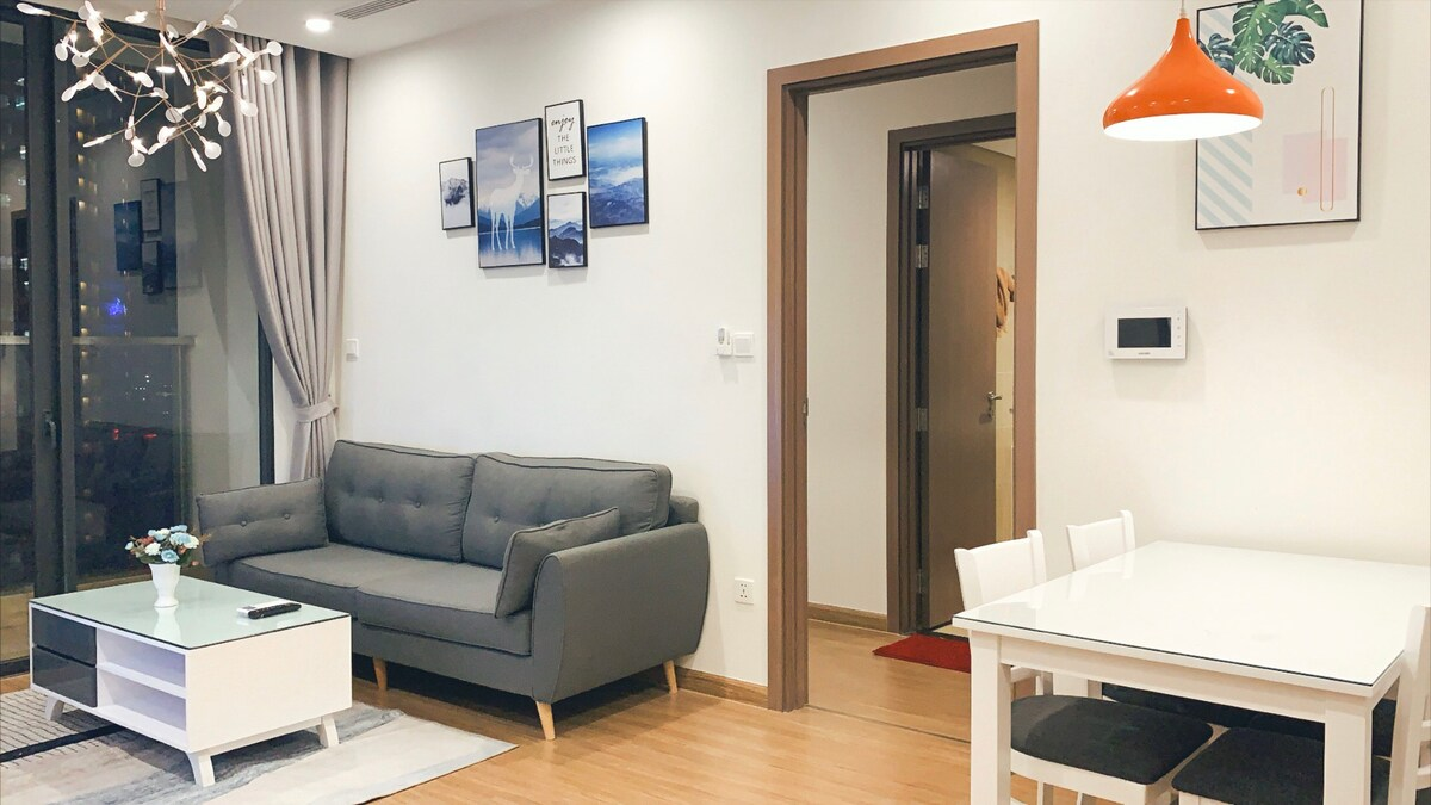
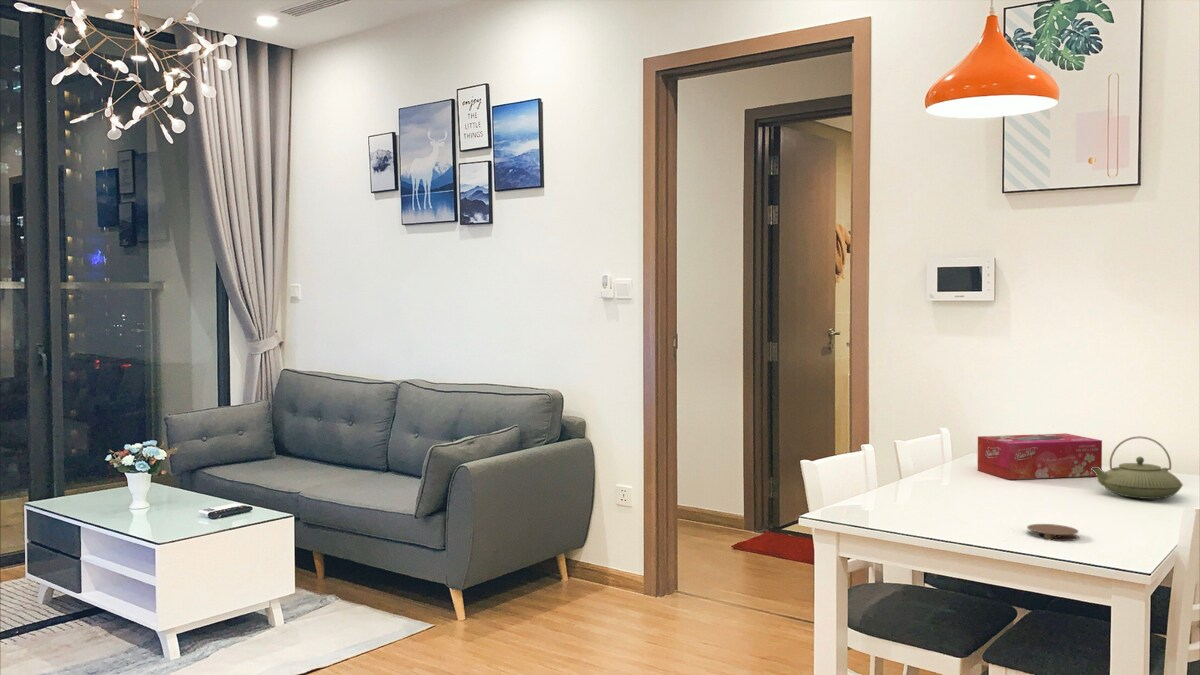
+ teapot (1134, 465)
+ coaster (1052, 532)
+ tissue box (1038, 455)
